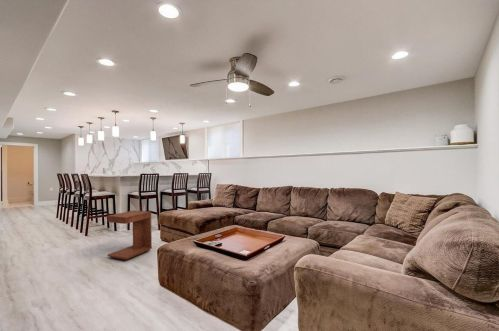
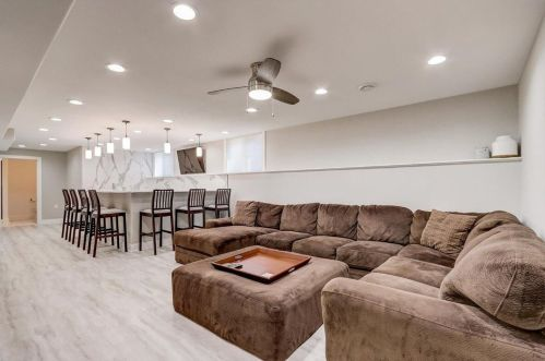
- side table (133, 234)
